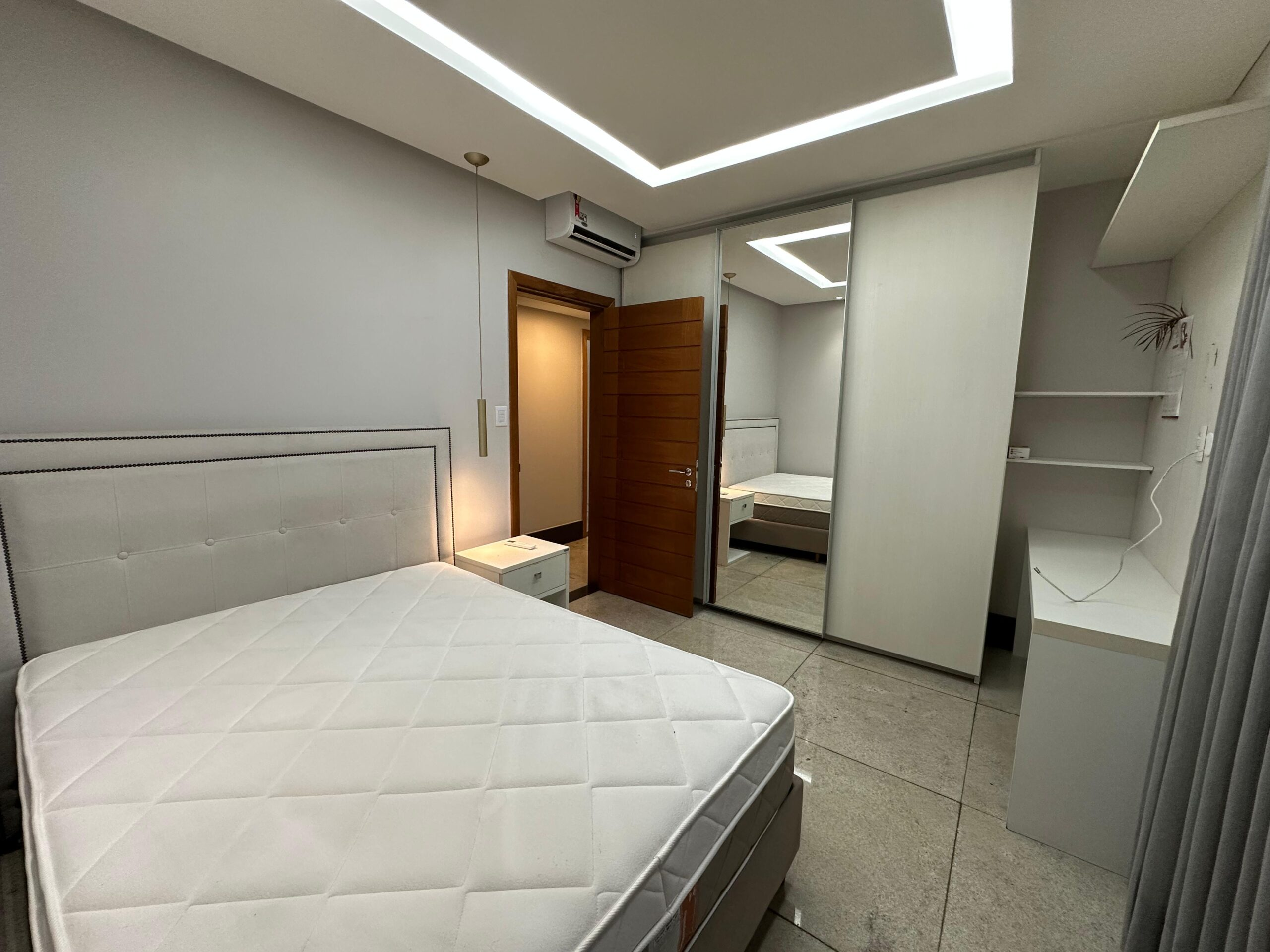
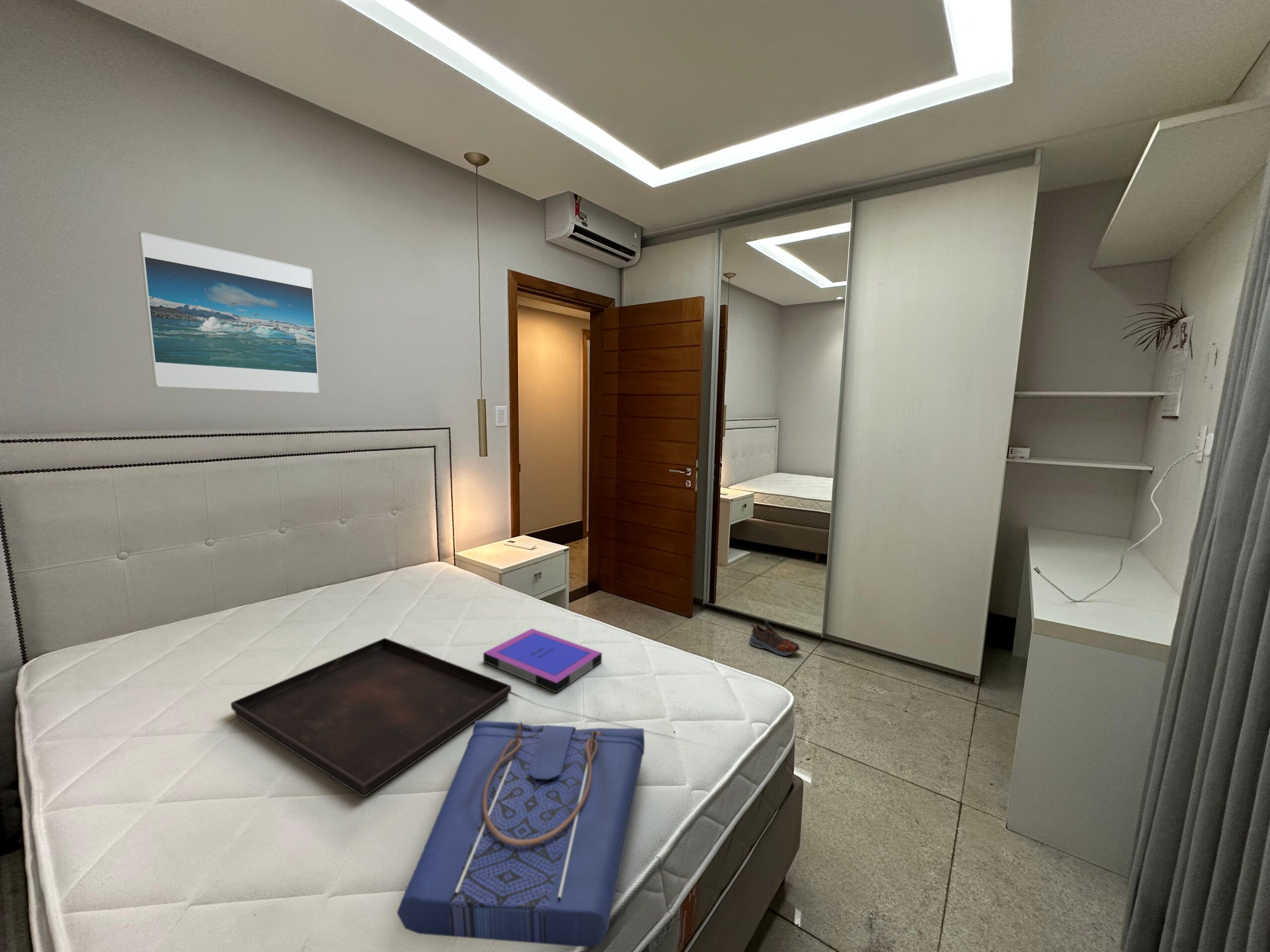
+ tote bag (537, 800)
+ serving tray (377, 700)
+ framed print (240, 322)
+ shoe (774, 636)
+ book (543, 657)
